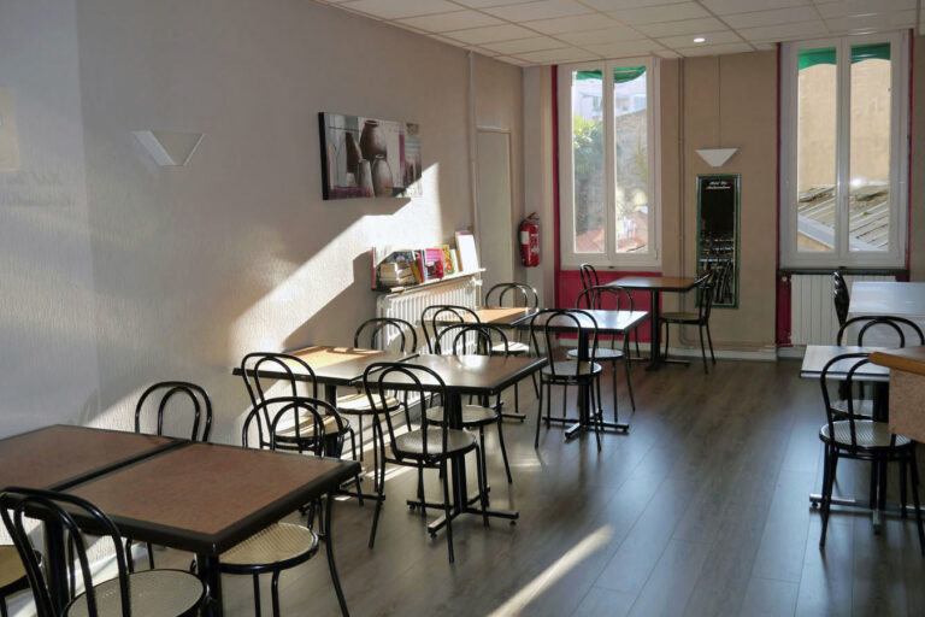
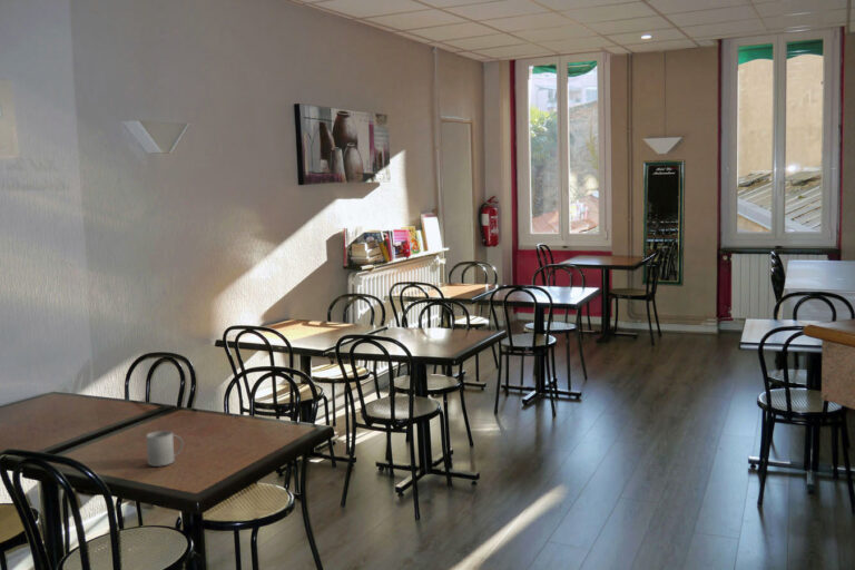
+ mug (165, 446)
